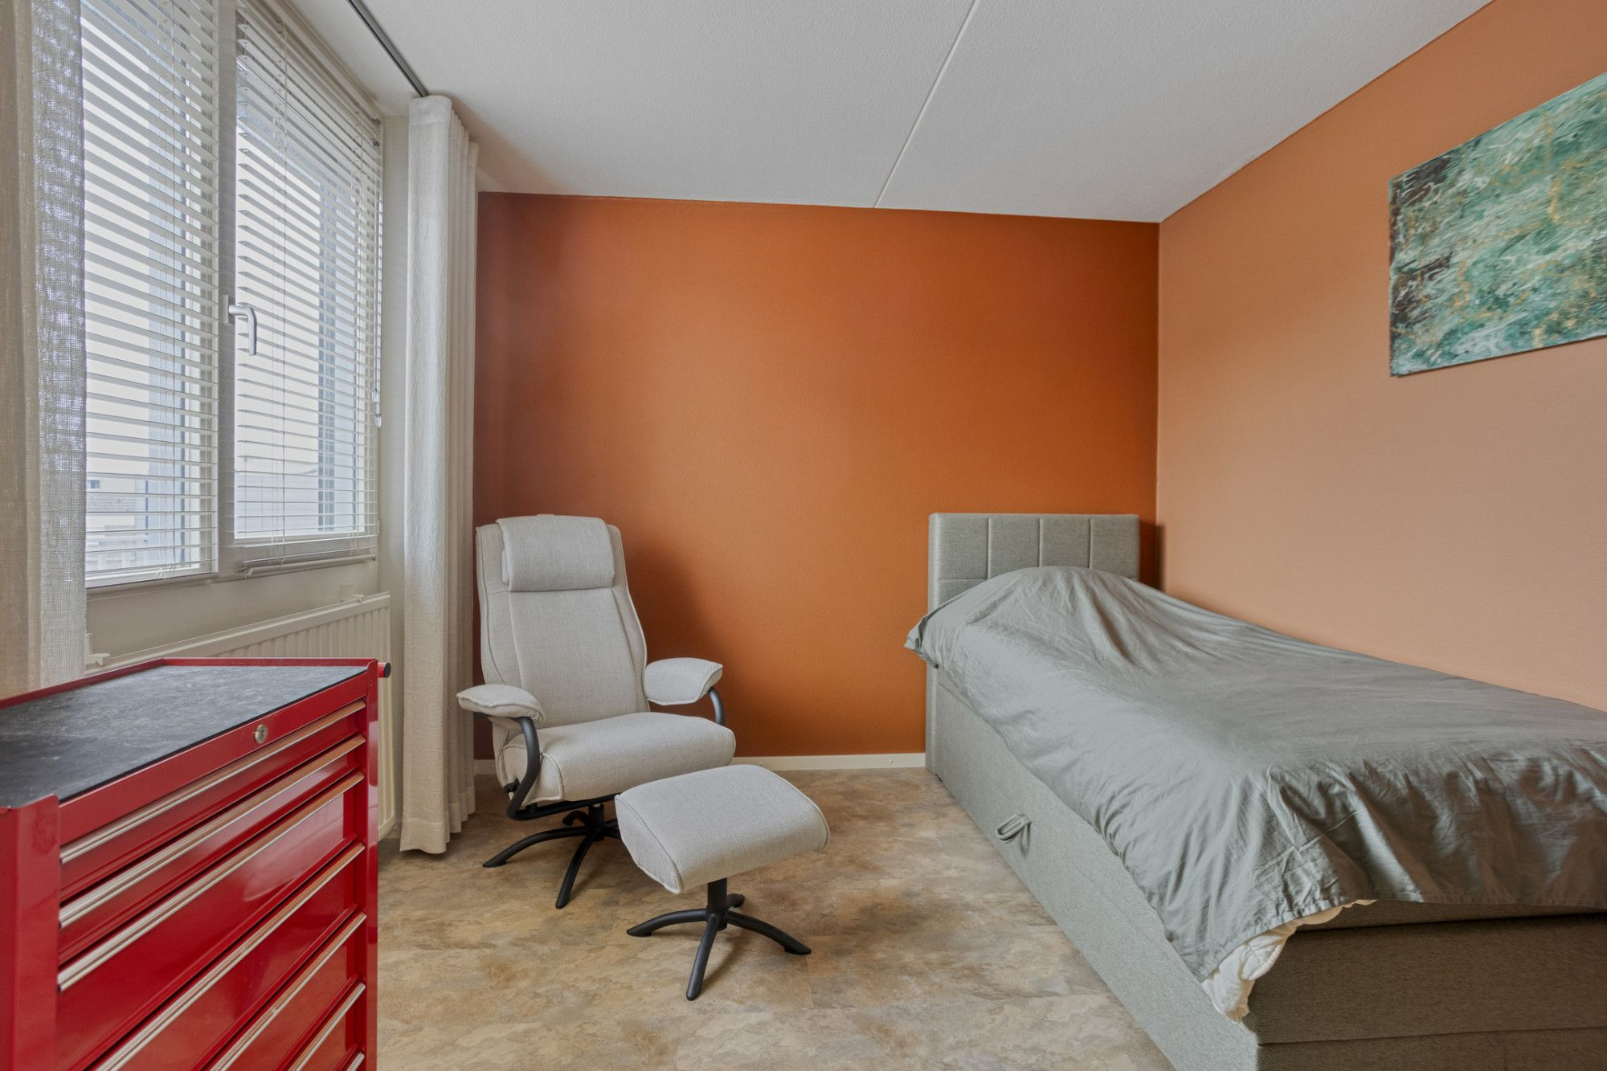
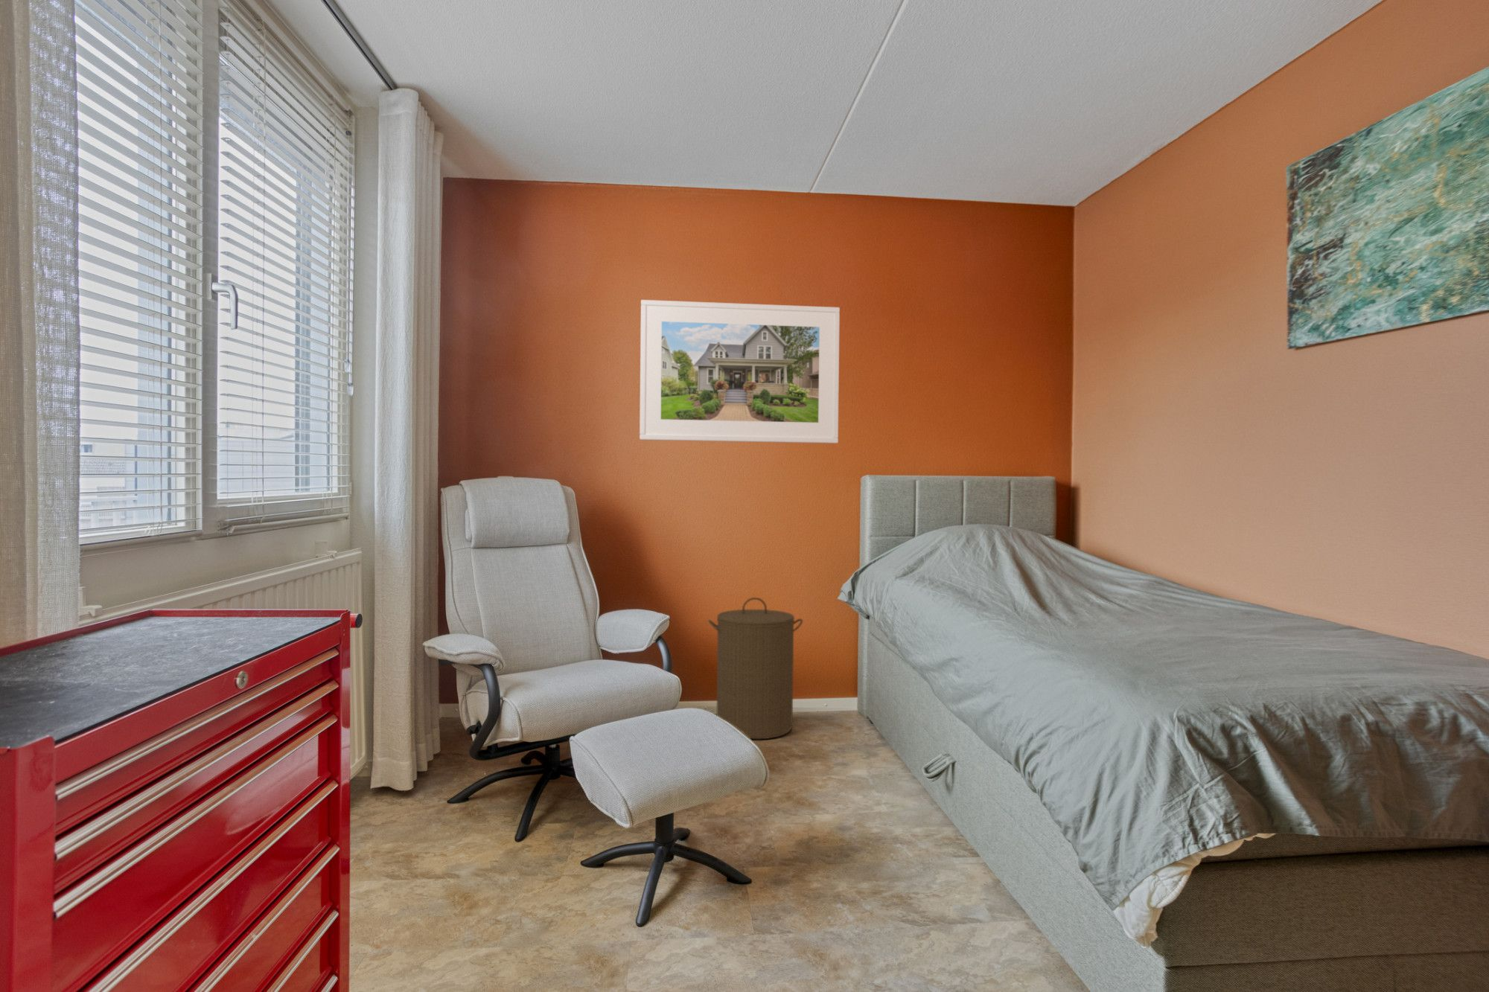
+ laundry hamper (755, 662)
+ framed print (741, 372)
